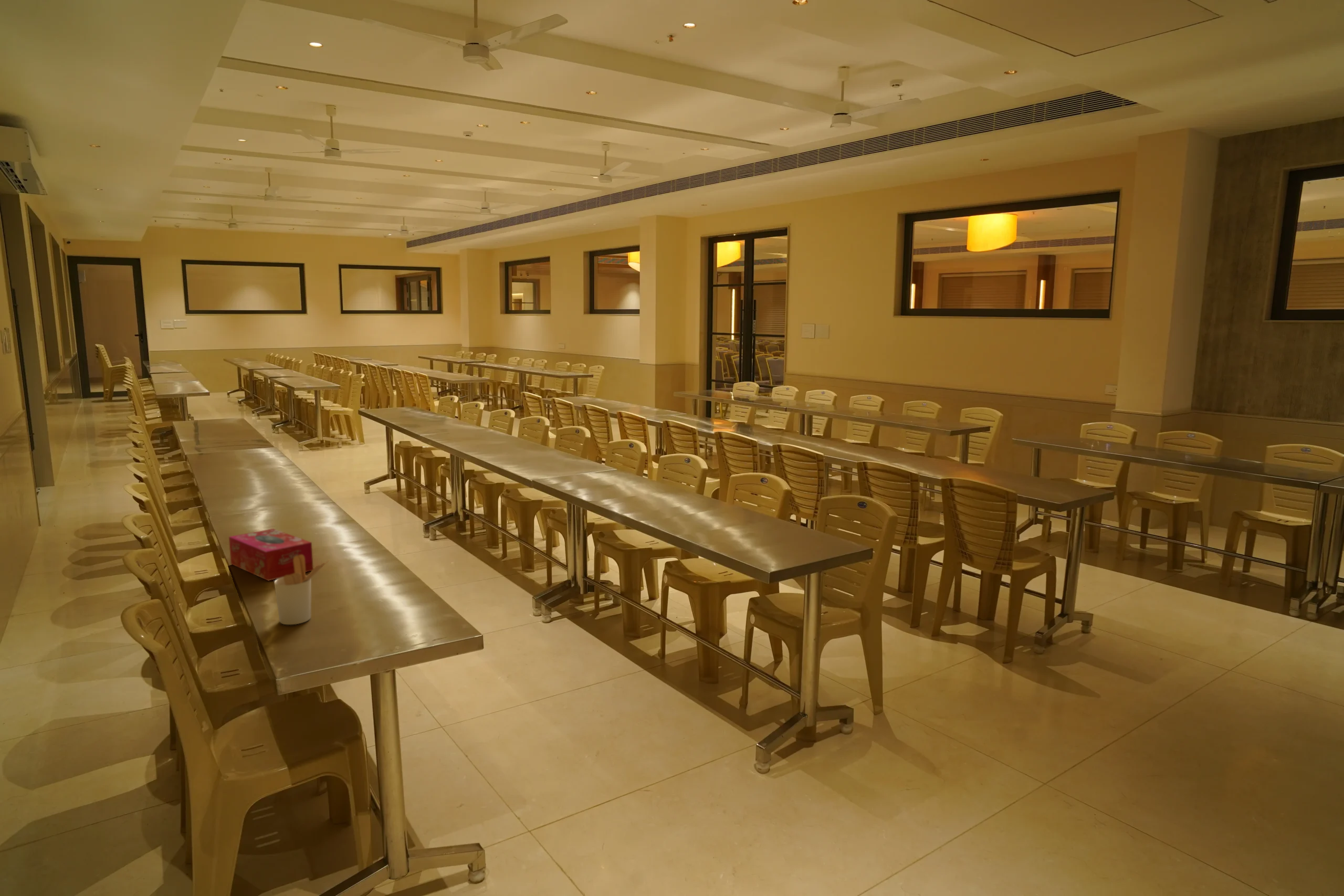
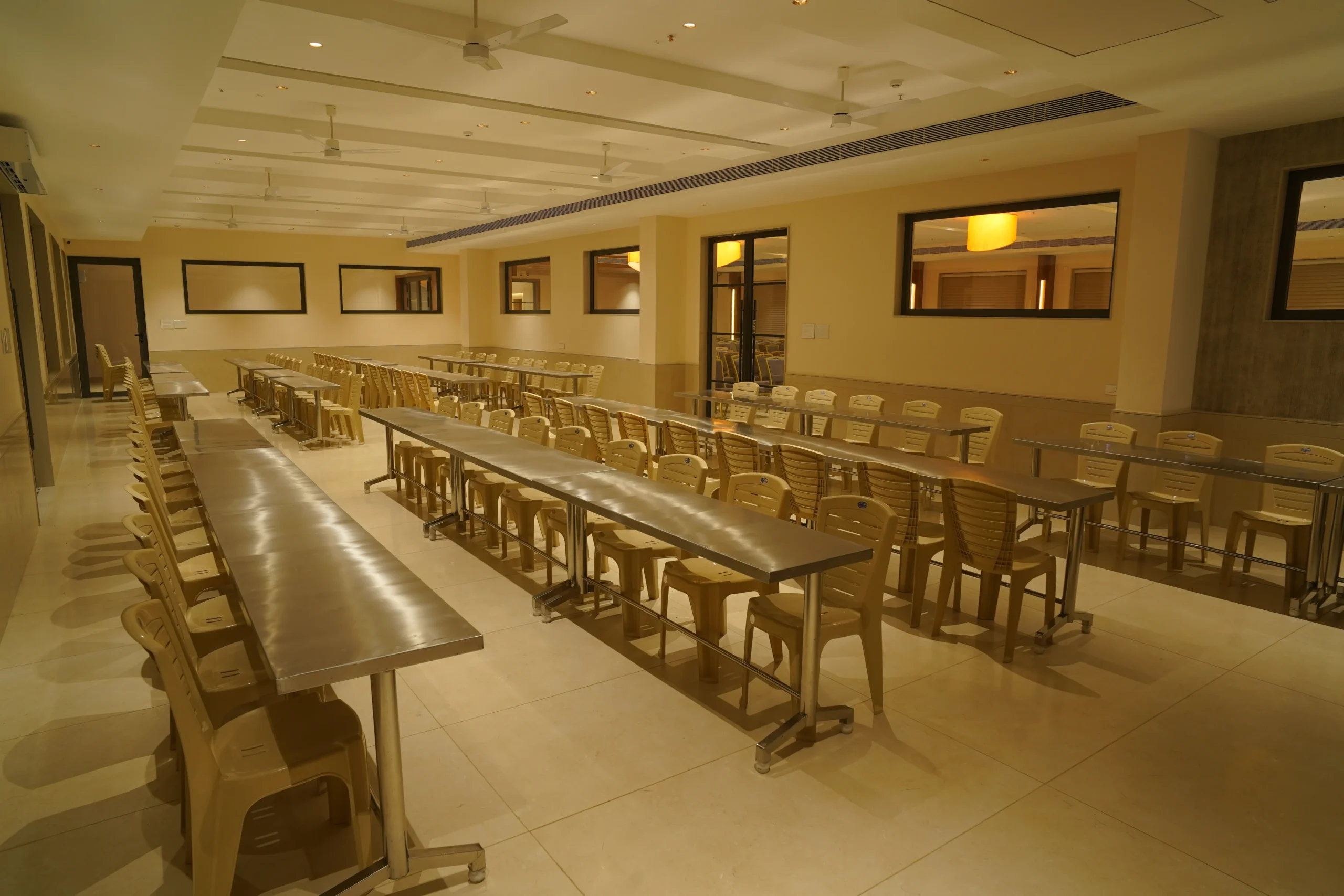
- tissue box (270, 553)
- utensil holder (302, 589)
